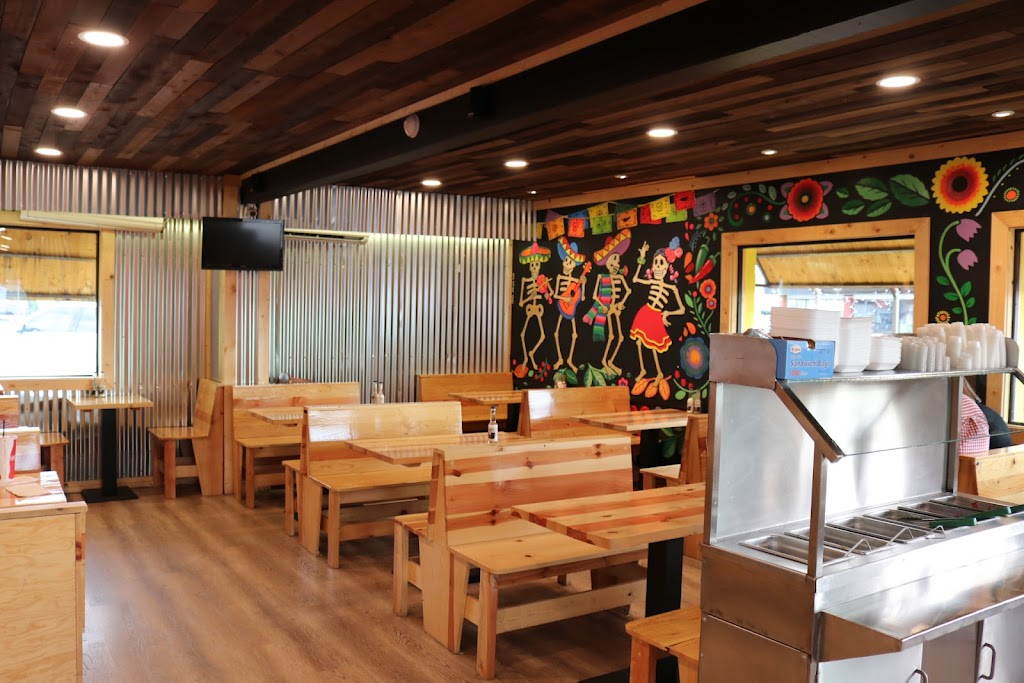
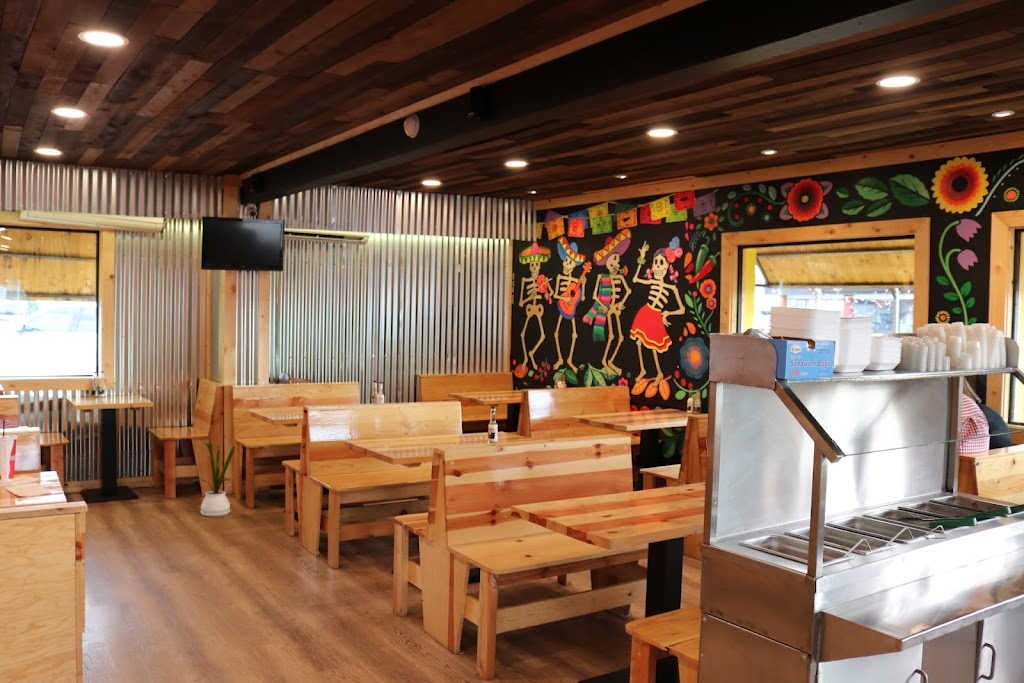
+ house plant (219, 471)
